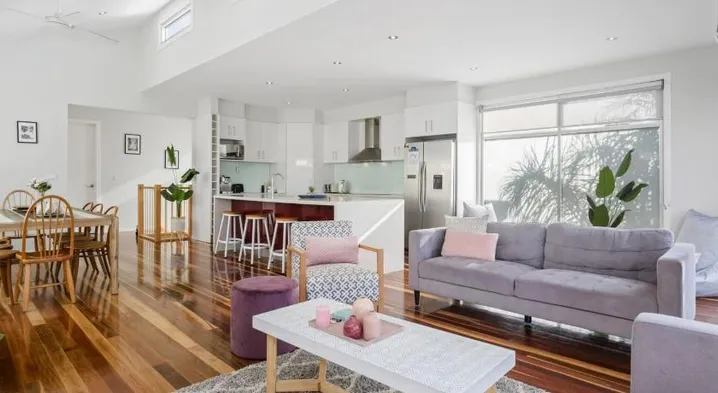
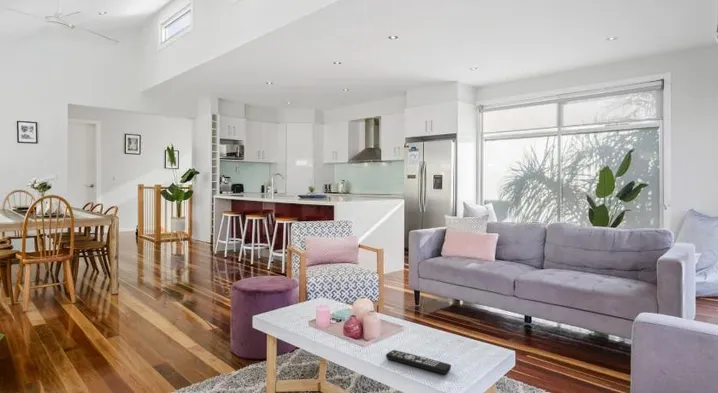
+ remote control (417, 361)
